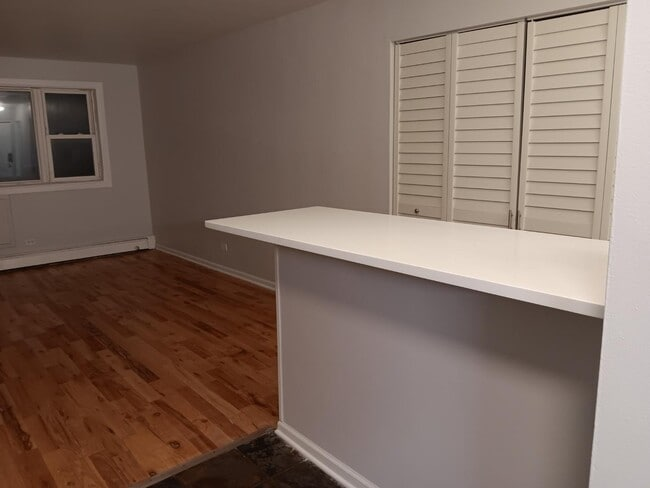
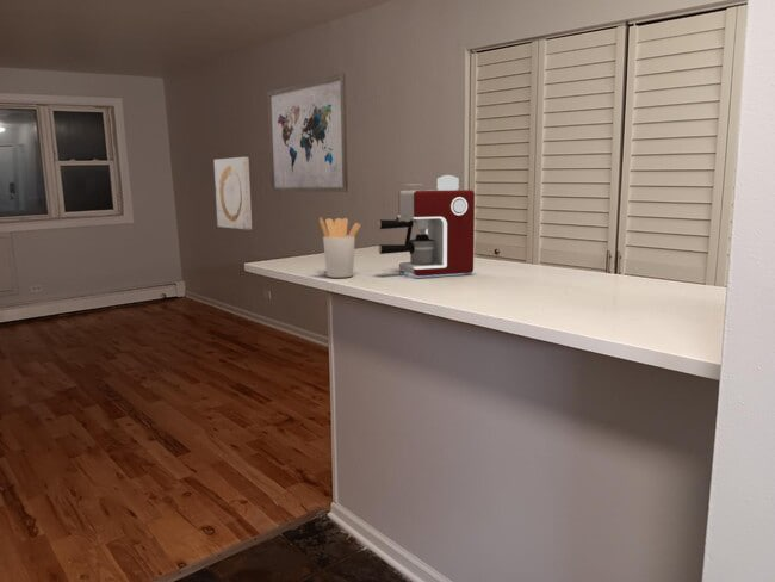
+ utensil holder (337, 246)
+ wall art (304, 138)
+ wall art (232, 193)
+ coffee maker (422, 224)
